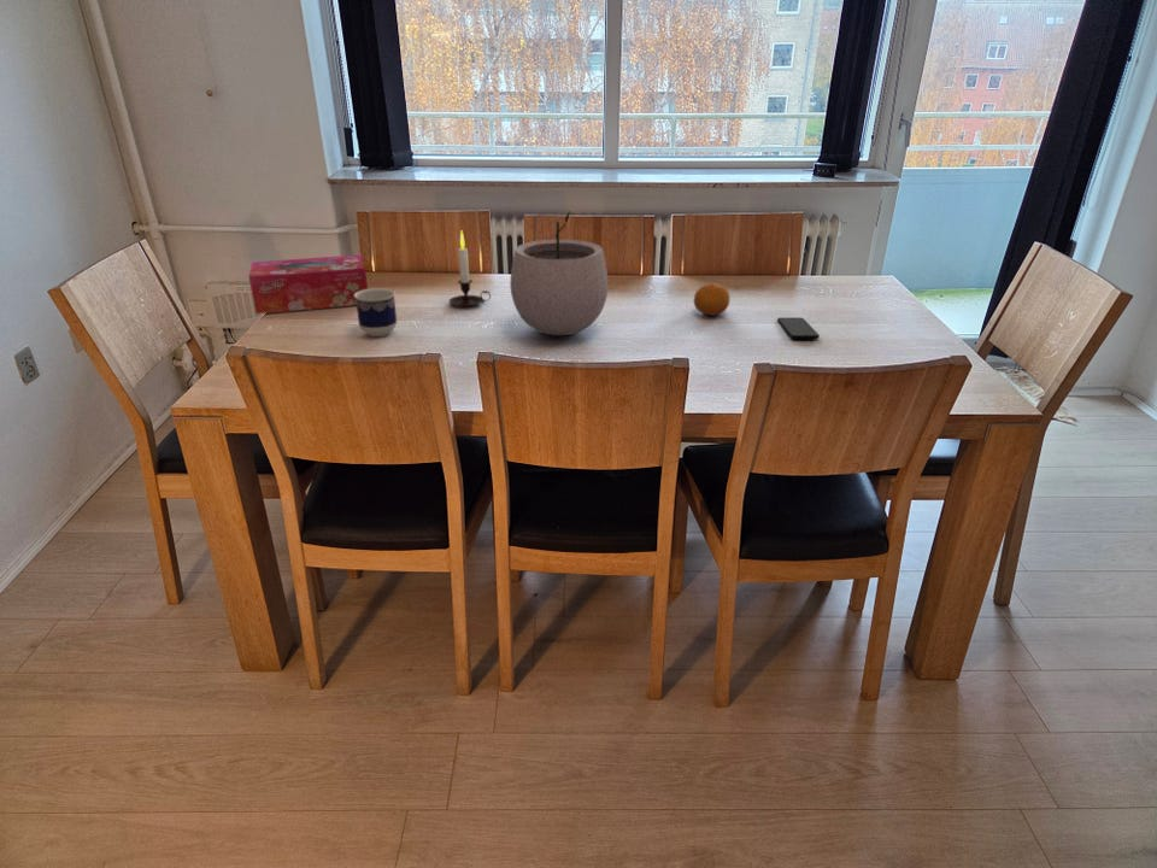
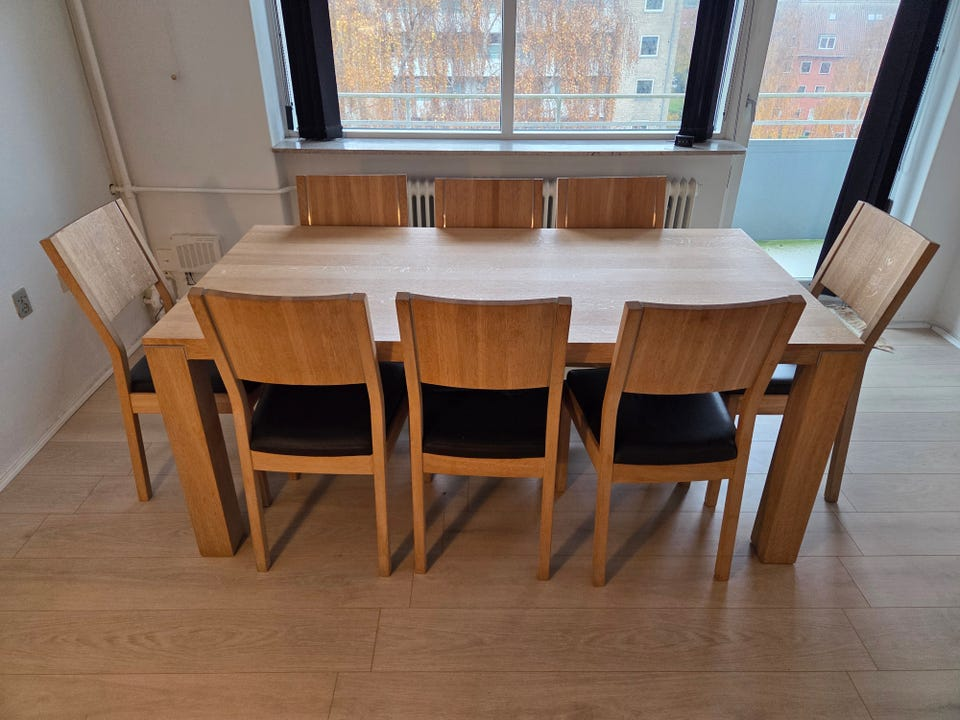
- cup (377, 311)
- smartphone (797, 327)
- candle (468, 268)
- tissue box (310, 282)
- fruit (711, 299)
- plant pot (559, 272)
